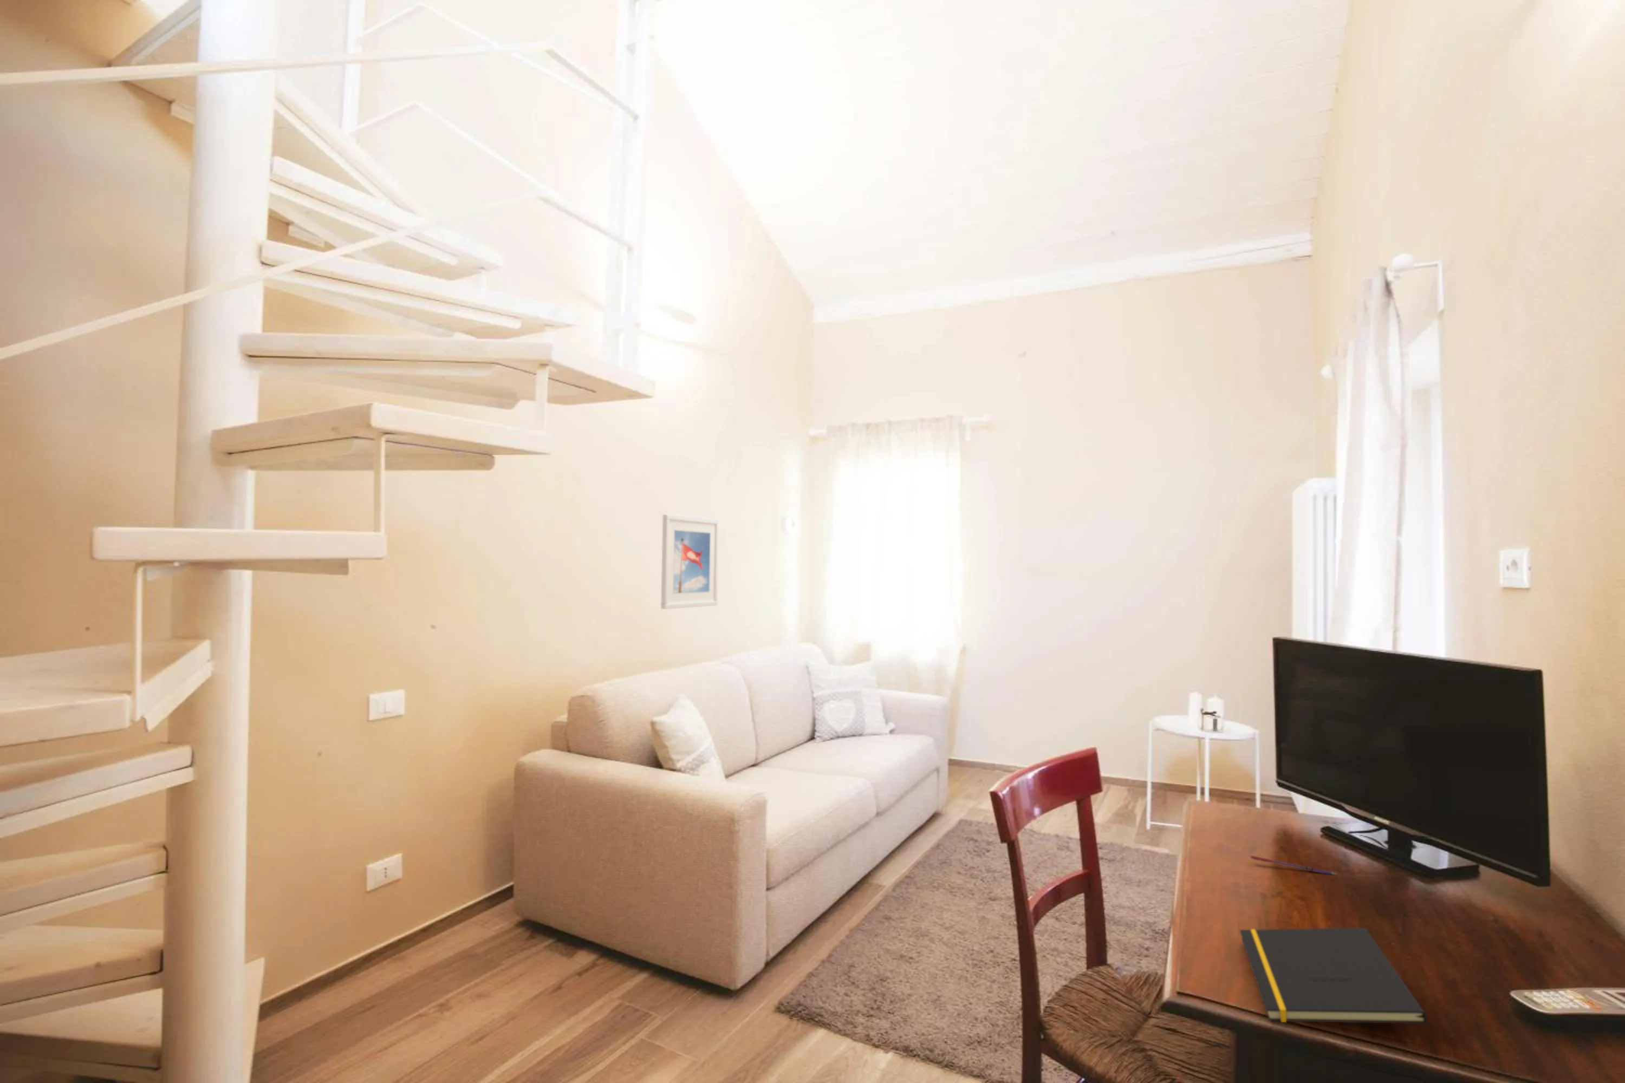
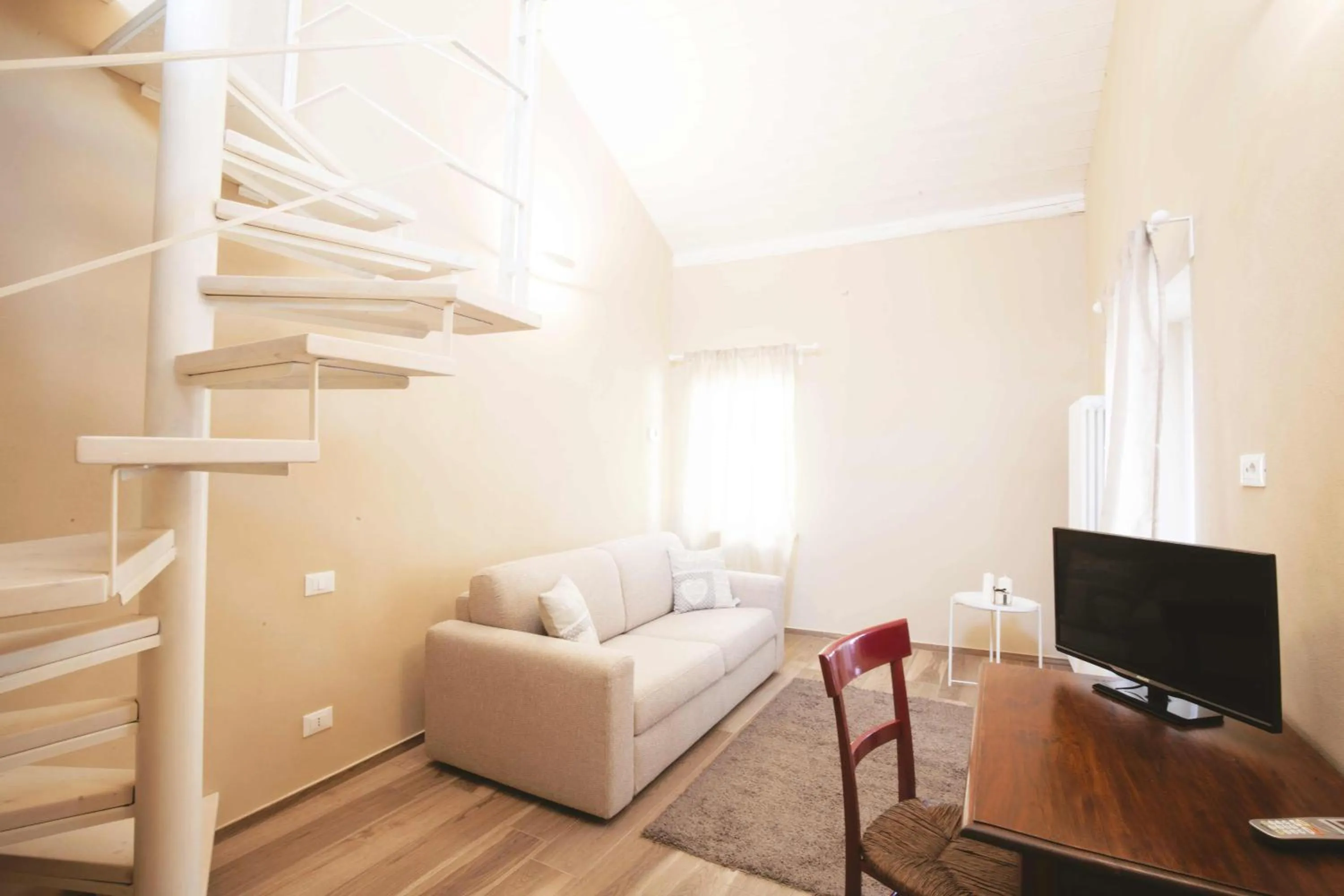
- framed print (692, 562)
- notepad (1322, 971)
- pen (1293, 864)
